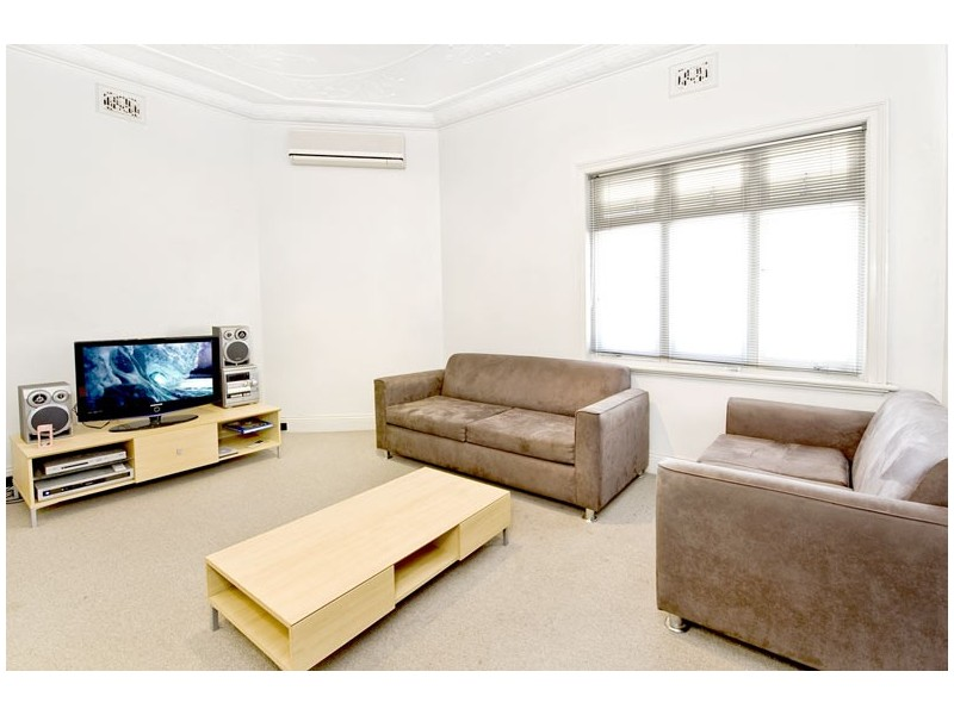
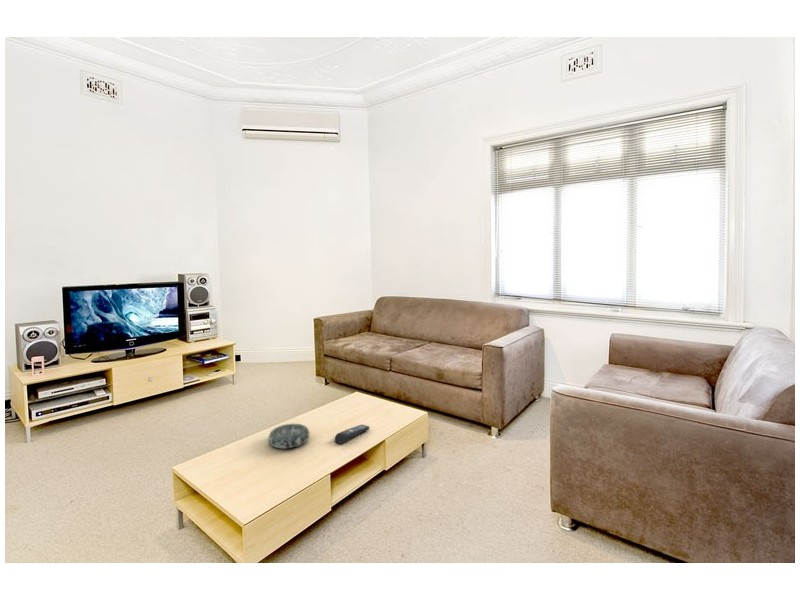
+ decorative bowl (289, 435)
+ remote control (352, 432)
